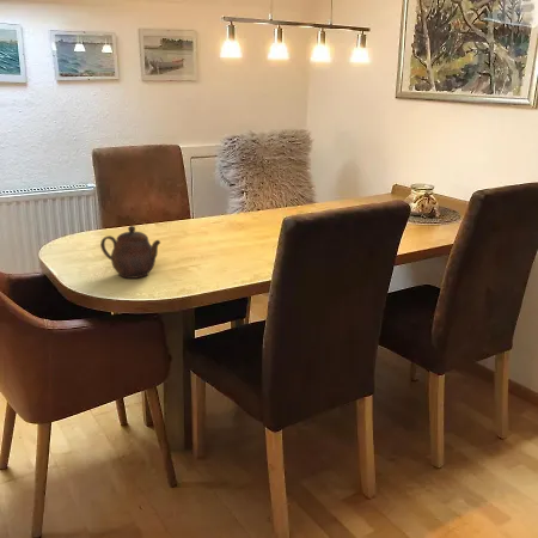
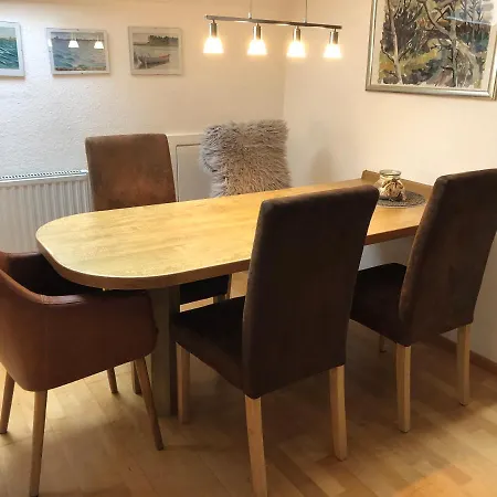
- teapot (130, 250)
